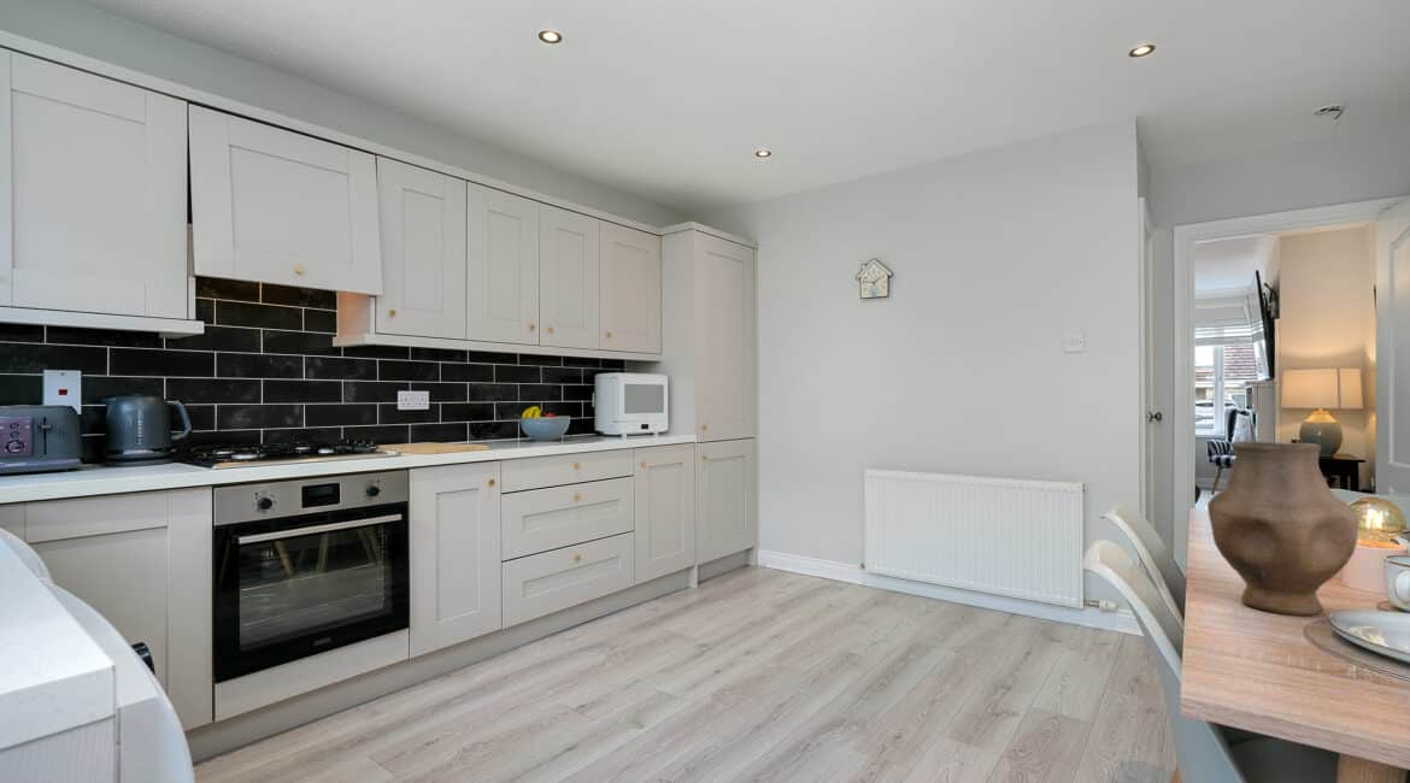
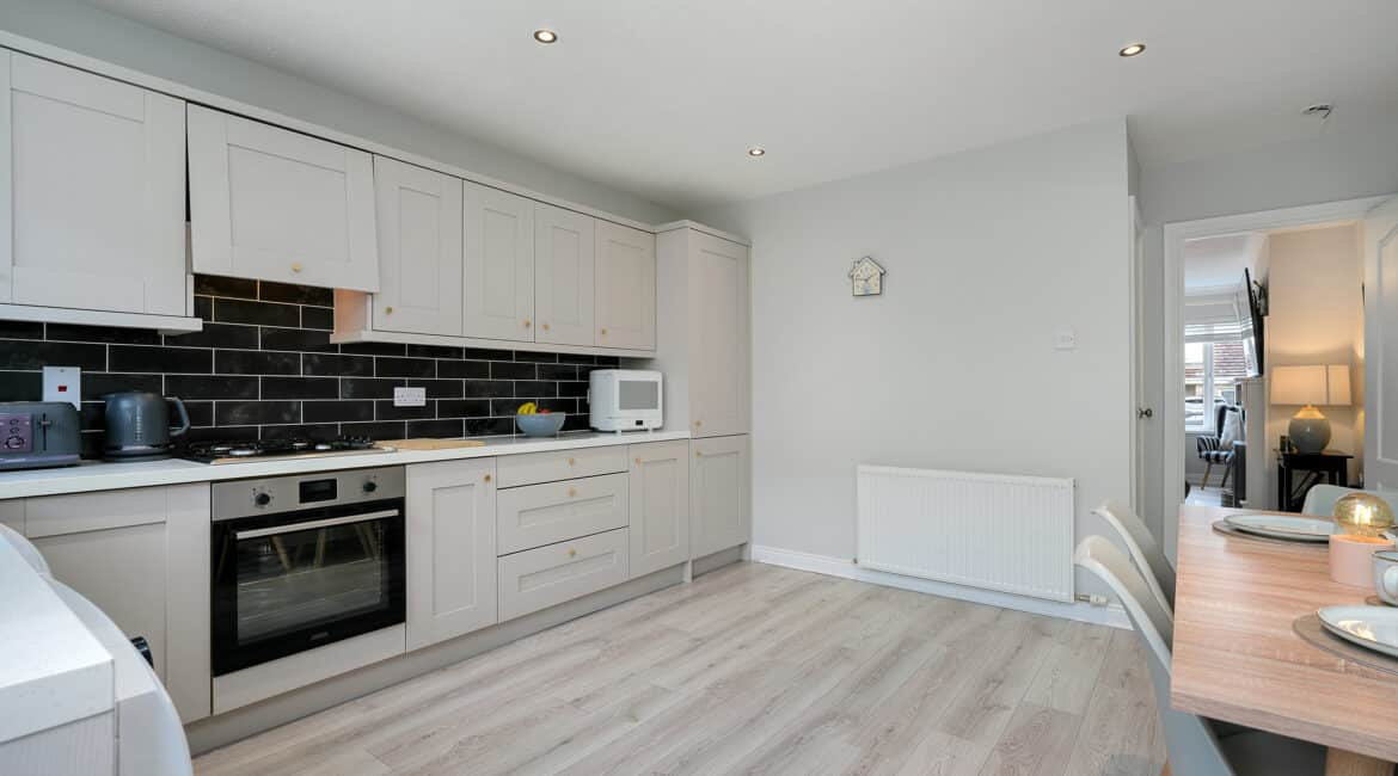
- vase (1277, 524)
